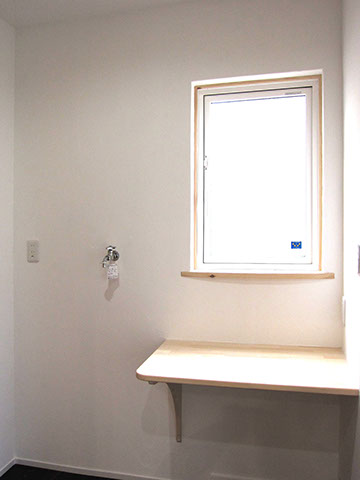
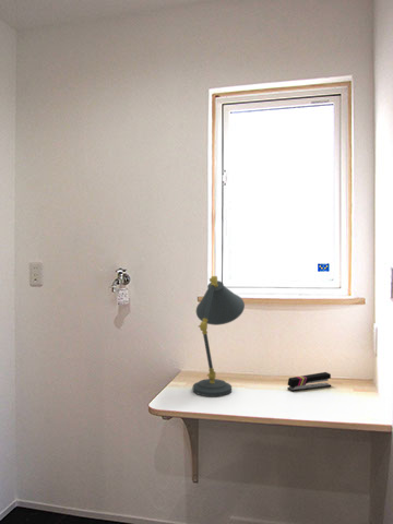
+ stapler (309, 381)
+ desk lamp (214, 324)
